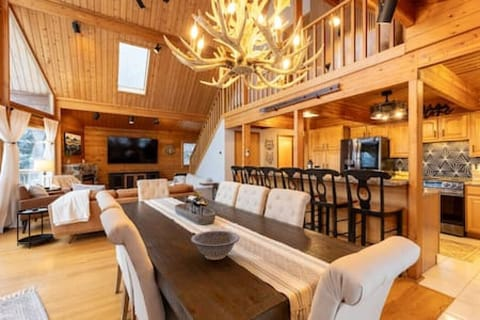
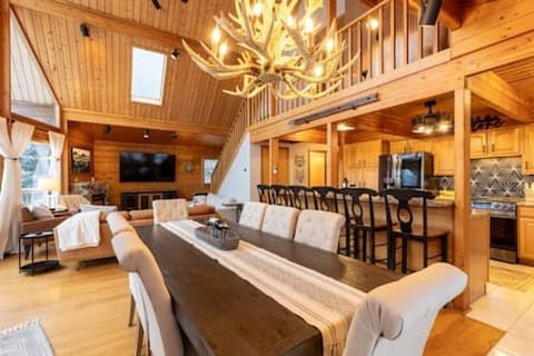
- decorative bowl (215, 246)
